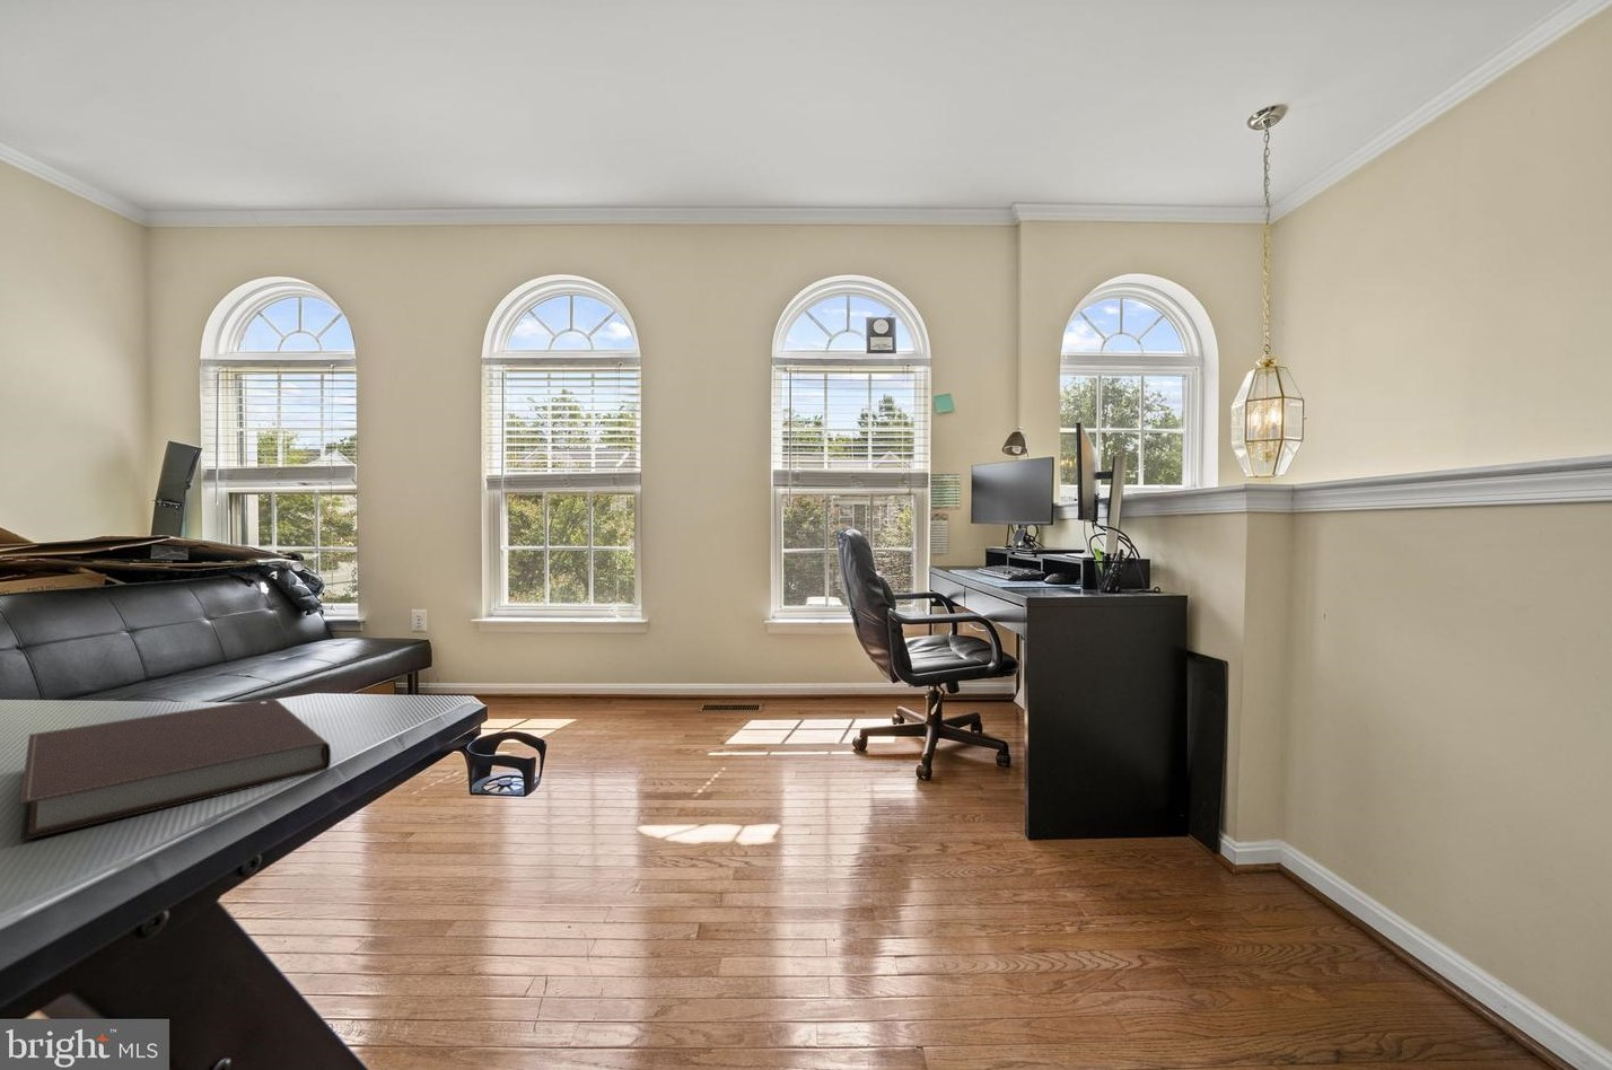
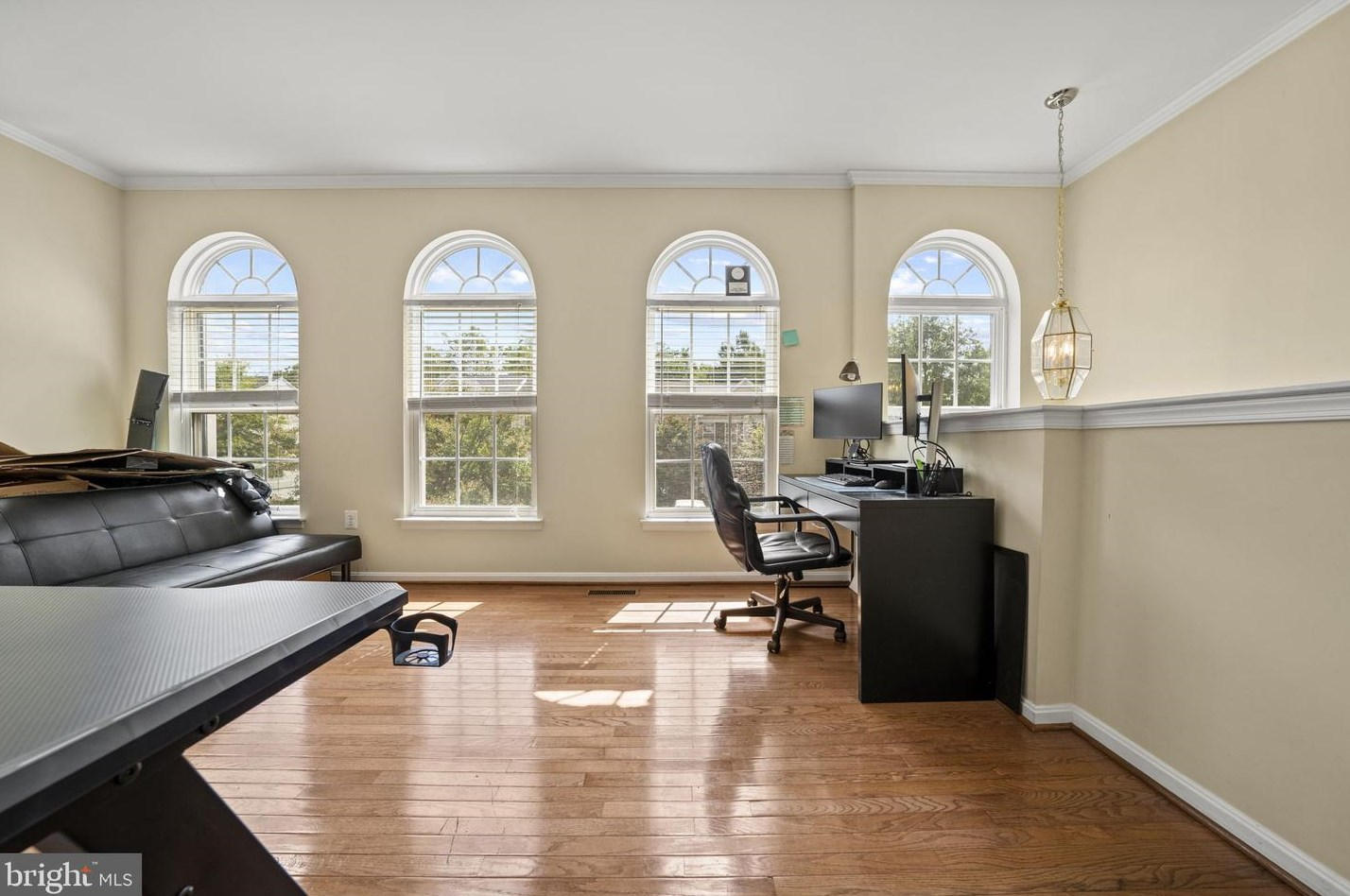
- notebook (178, 751)
